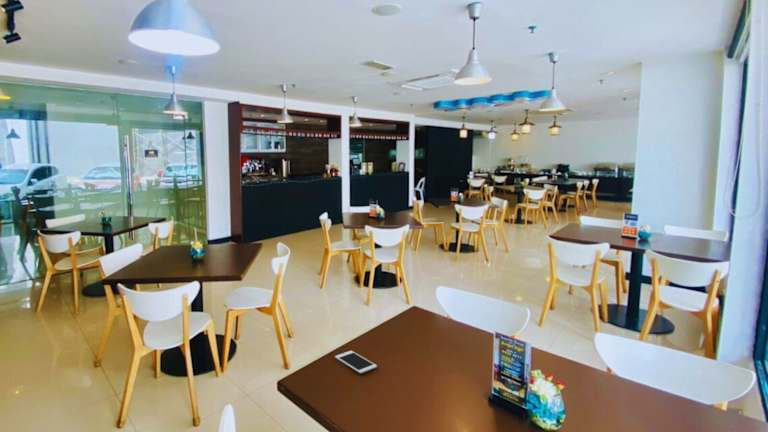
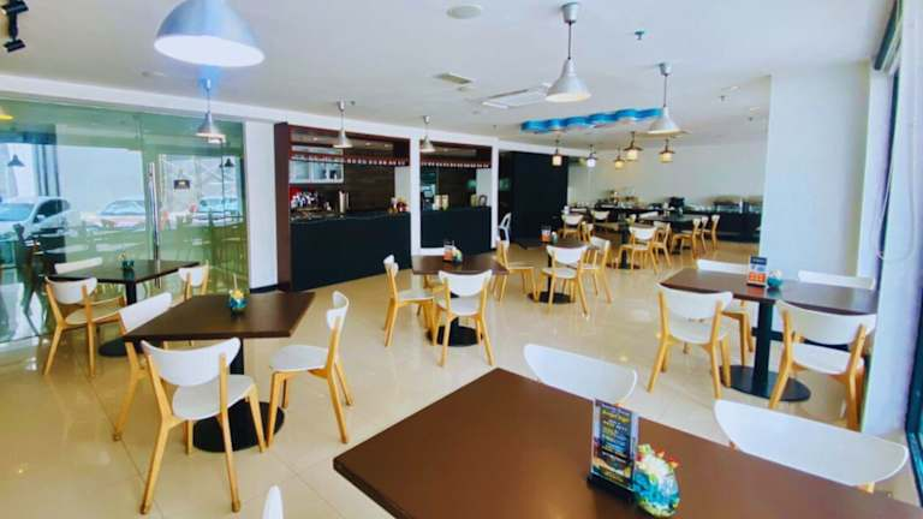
- cell phone (355, 361)
